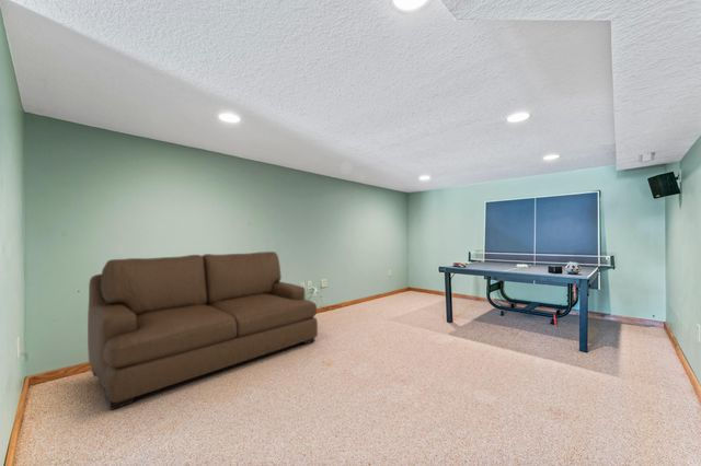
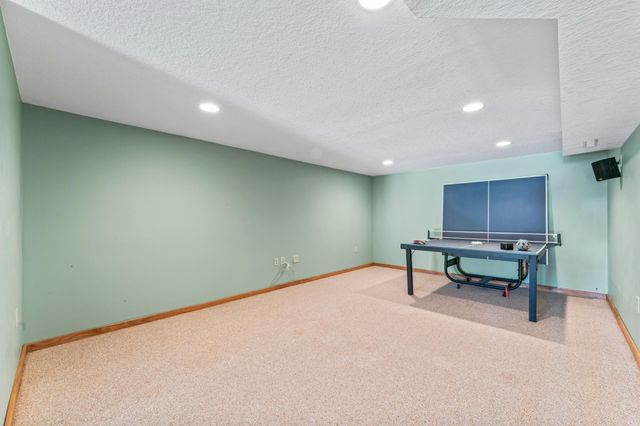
- sofa (217, 305)
